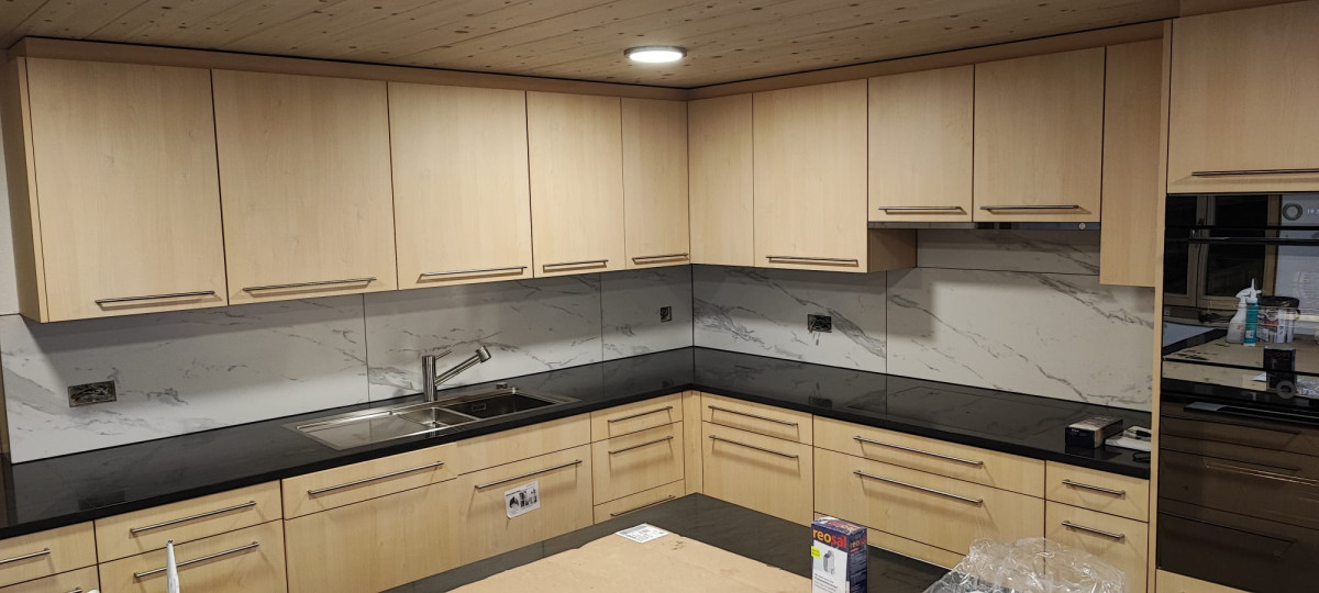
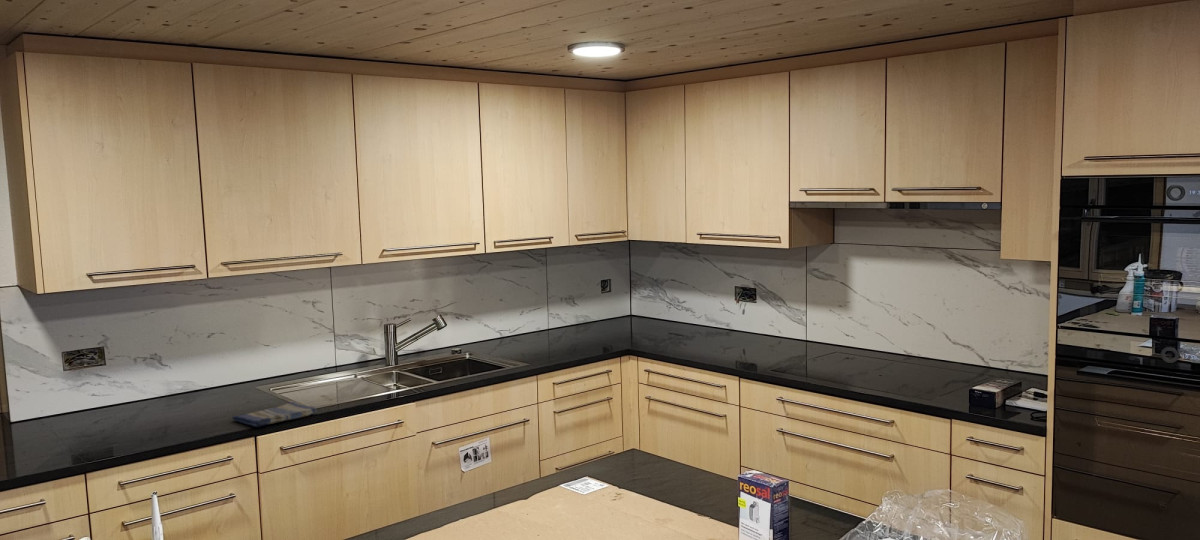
+ dish towel (275, 413)
